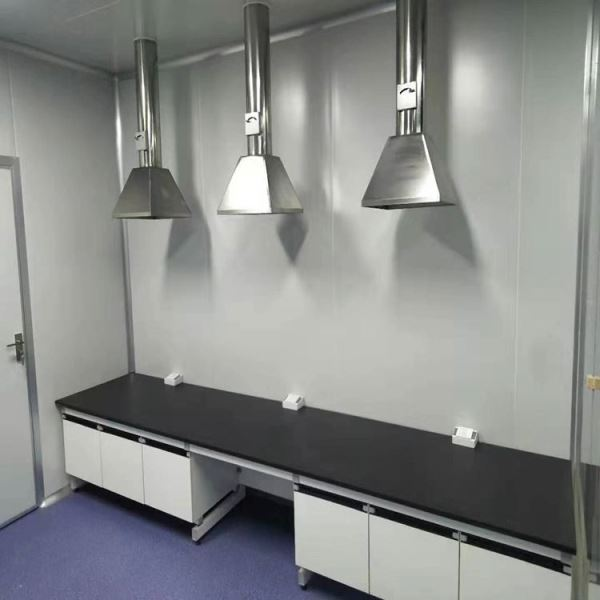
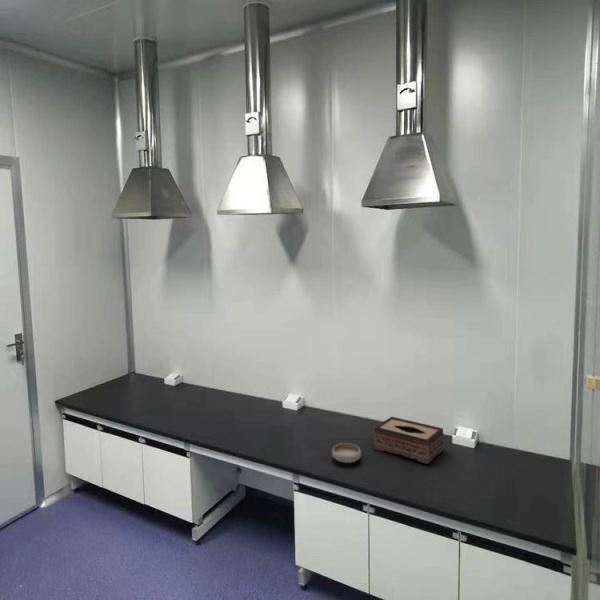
+ tissue box (408, 438)
+ bowl (346, 454)
